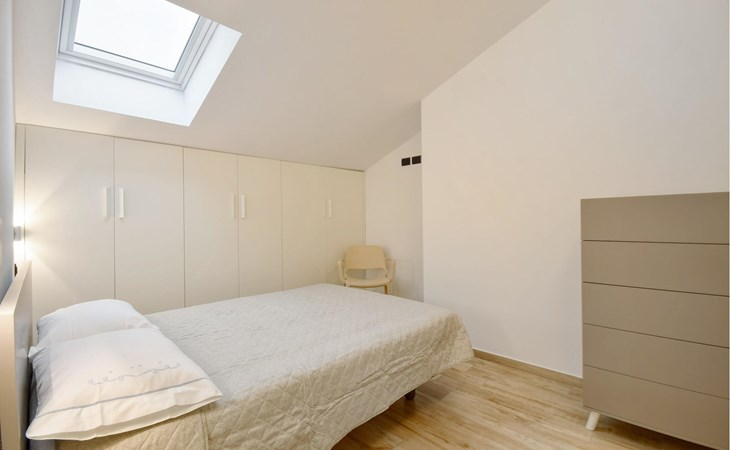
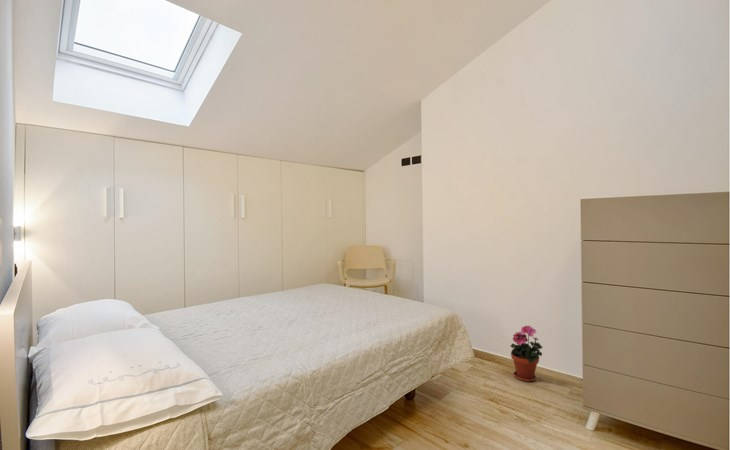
+ potted plant (525, 351)
